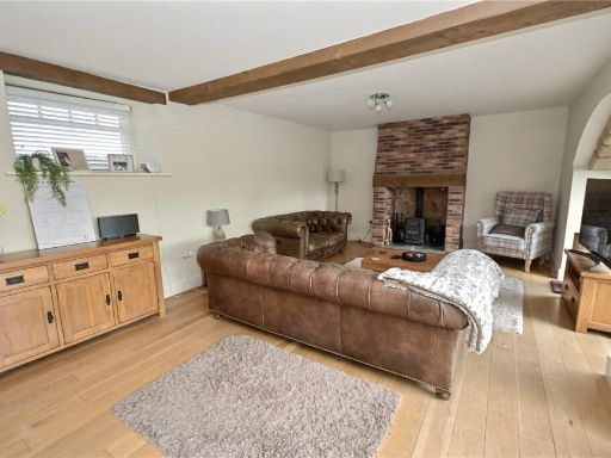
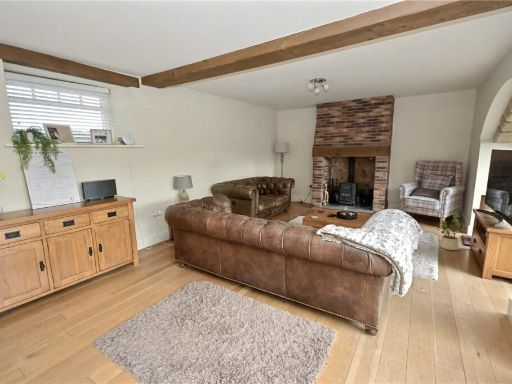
+ potted plant (447, 230)
